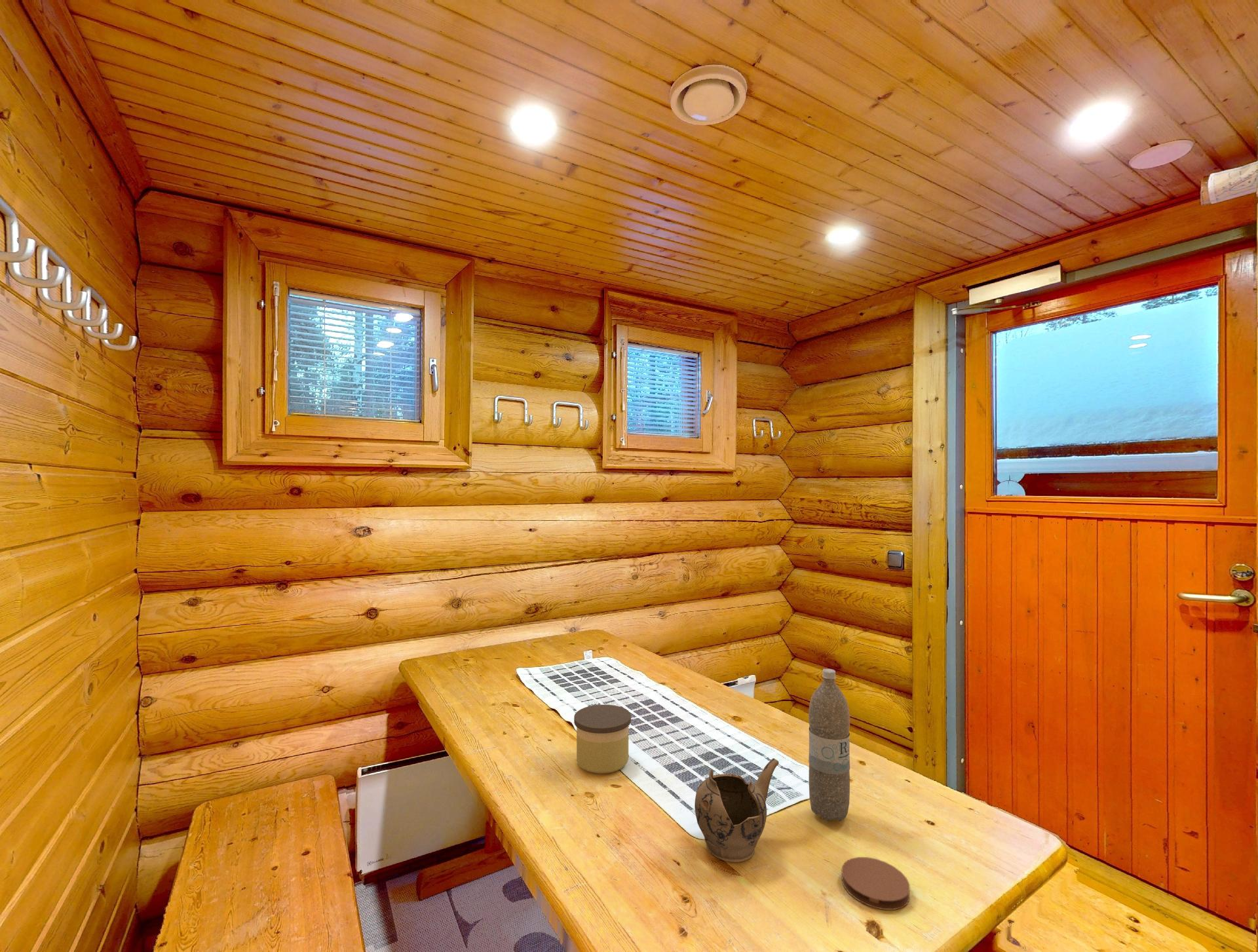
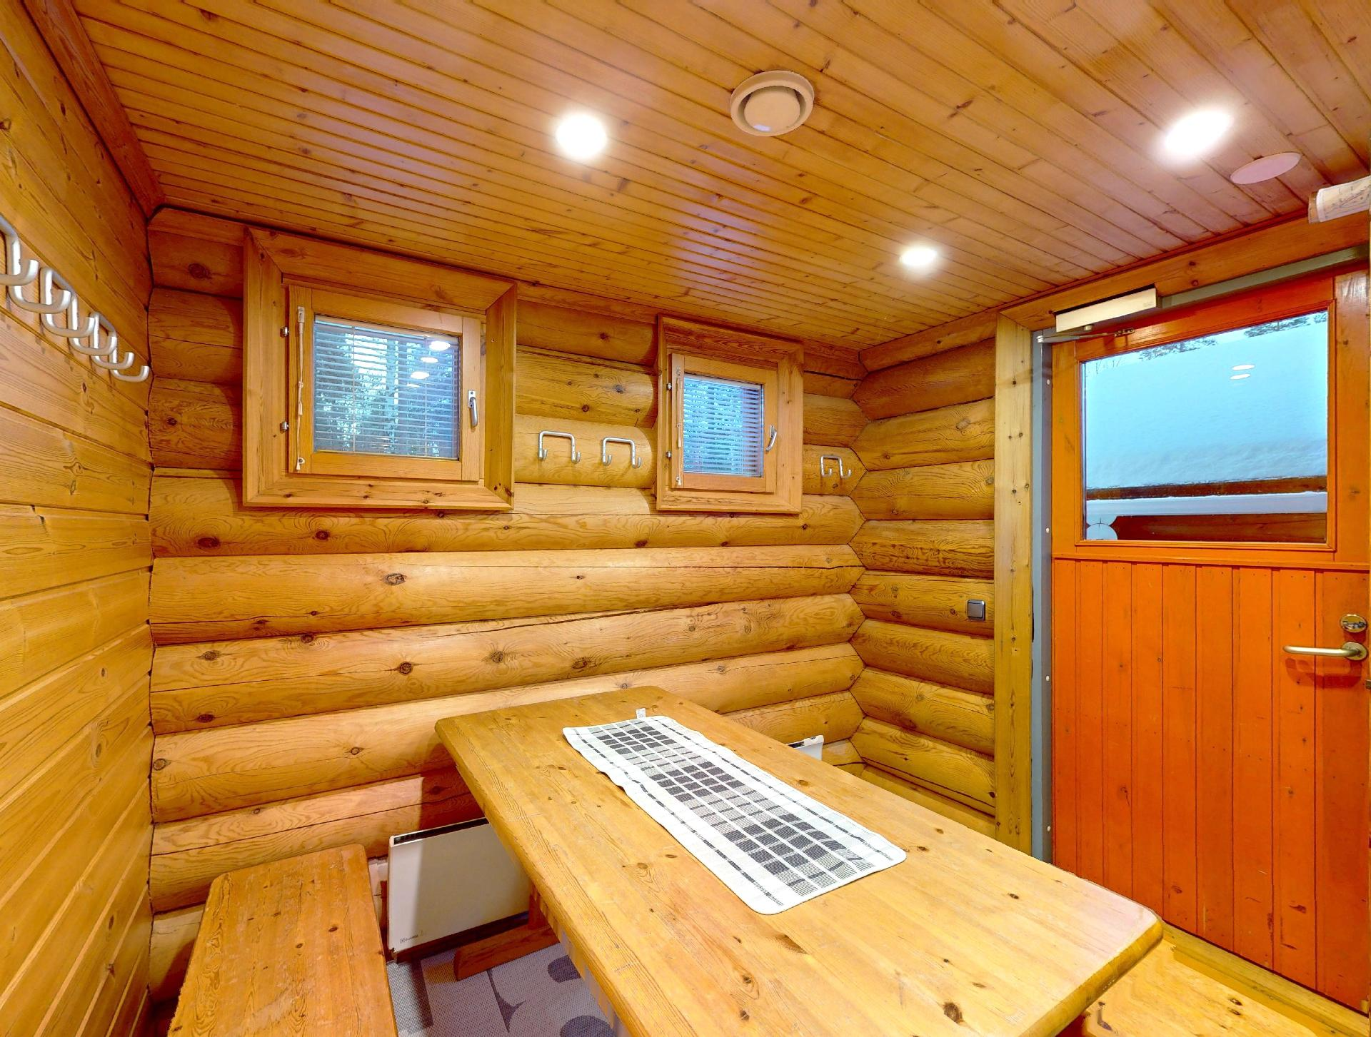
- coaster (875, 882)
- teapot (740, 805)
- candle (602, 738)
- water bottle (829, 743)
